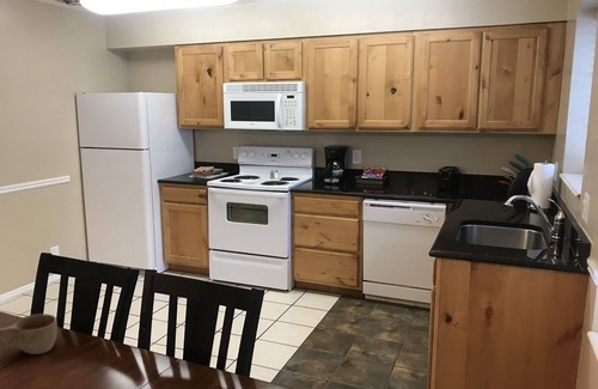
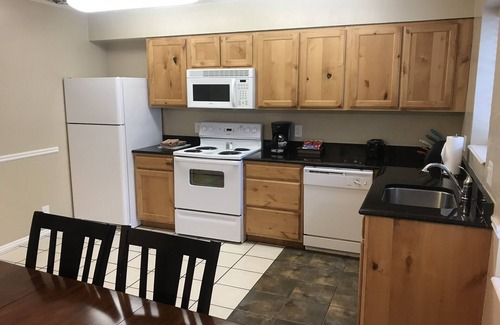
- cup (26, 336)
